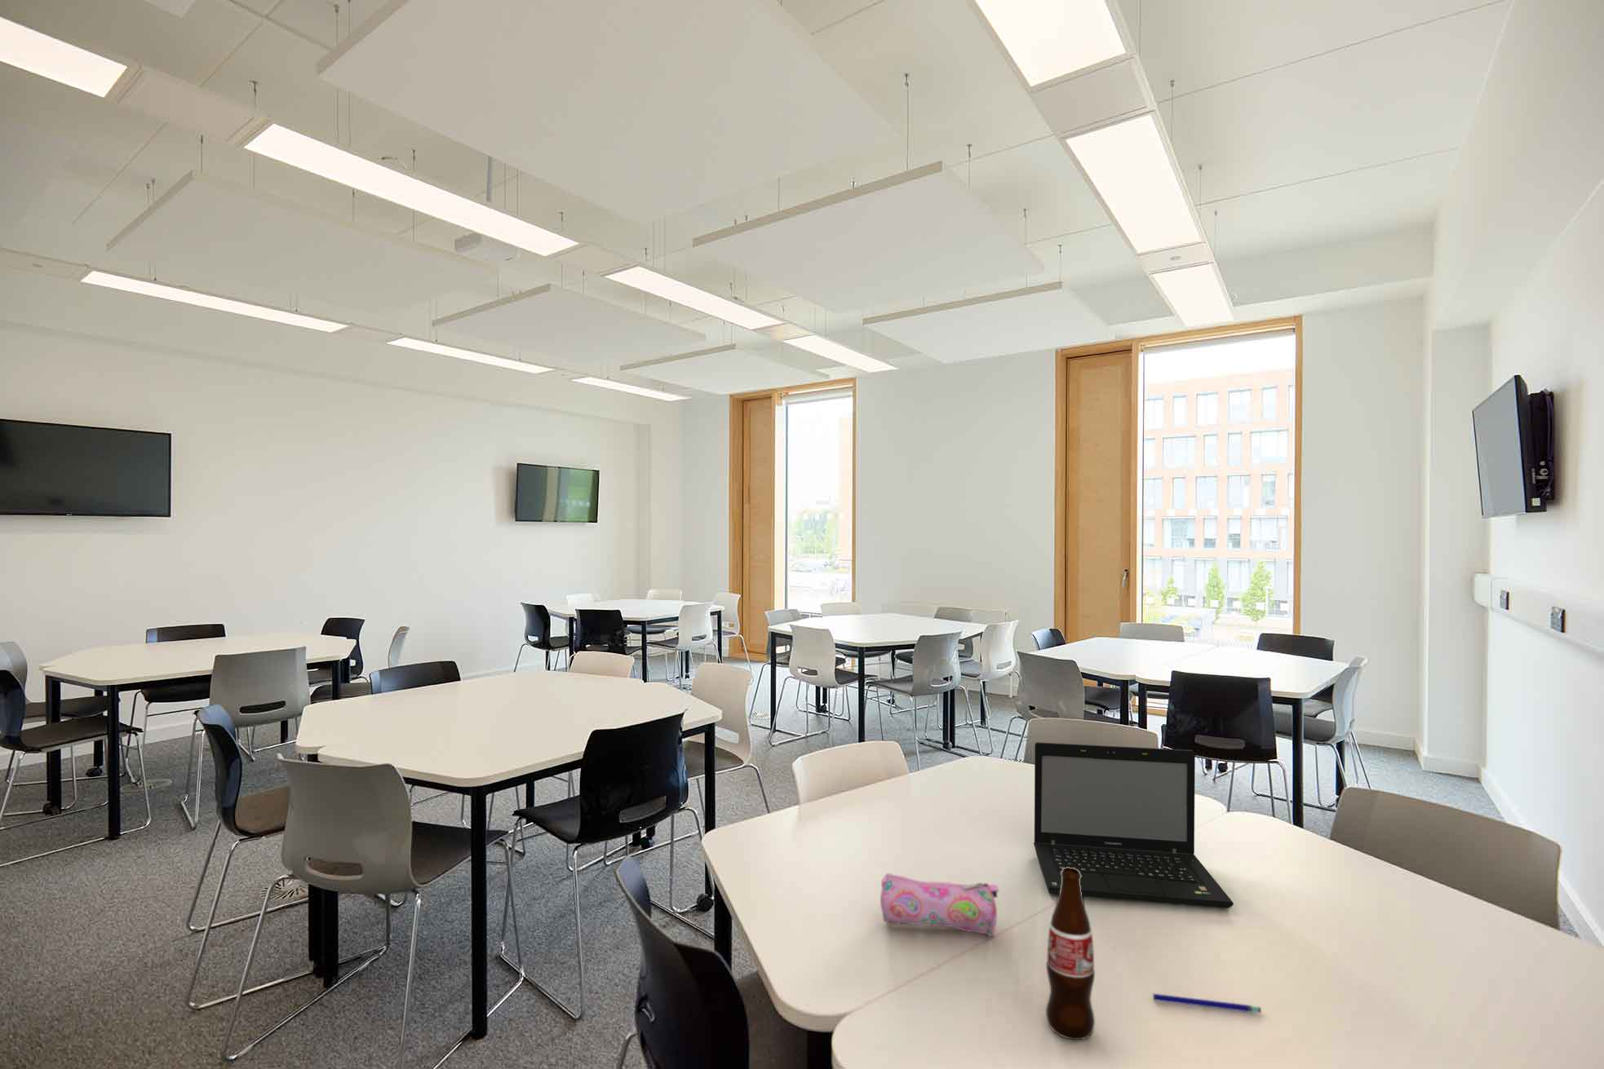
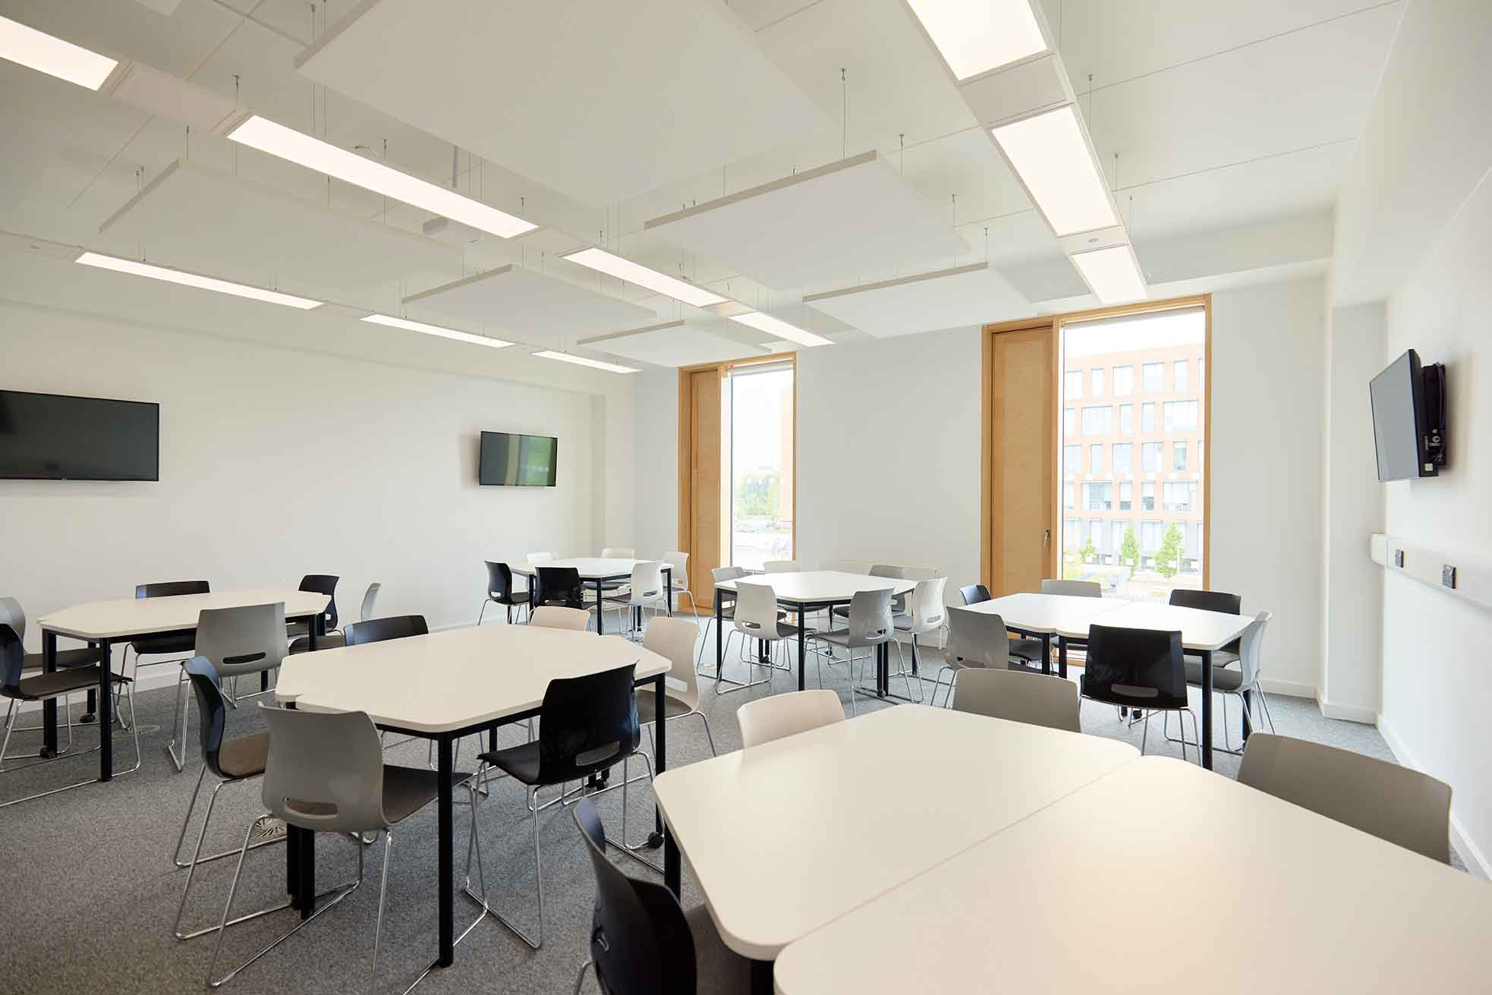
- bottle (1071, 950)
- pen (1205, 1003)
- laptop (1124, 820)
- pencil case (938, 902)
